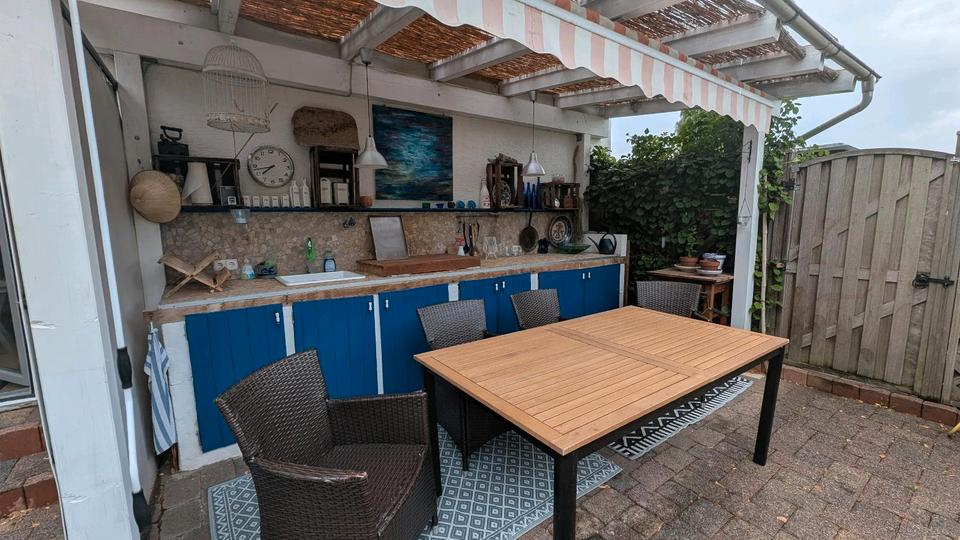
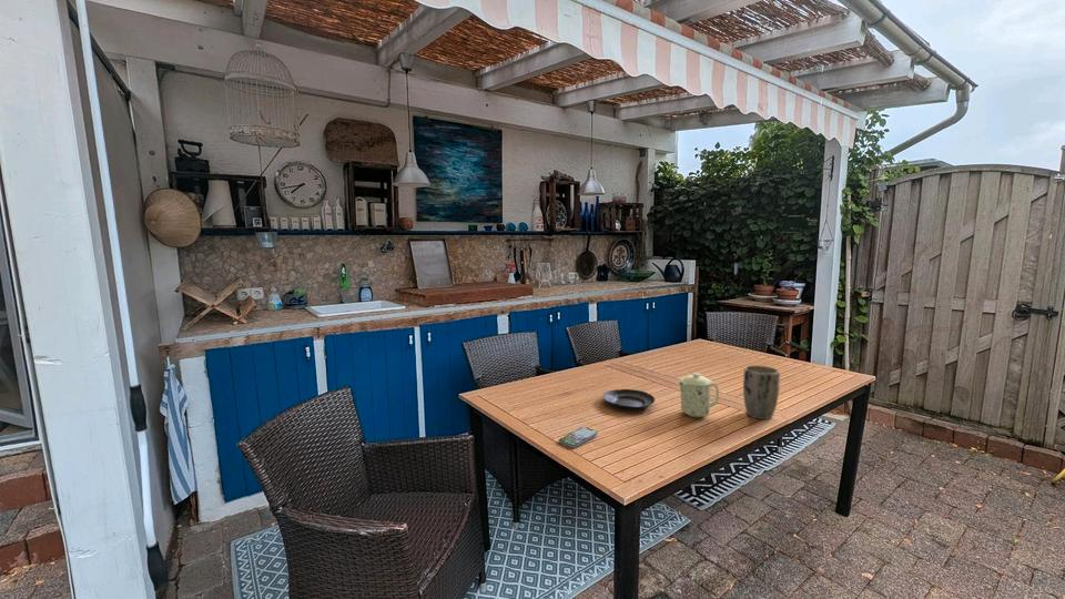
+ mug (698, 394)
+ tart tin (628, 399)
+ plant pot (760, 392)
+ smartphone (578, 436)
